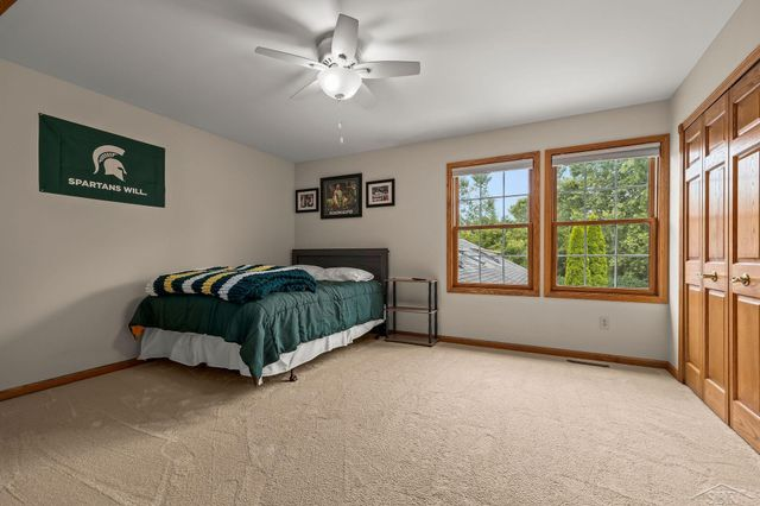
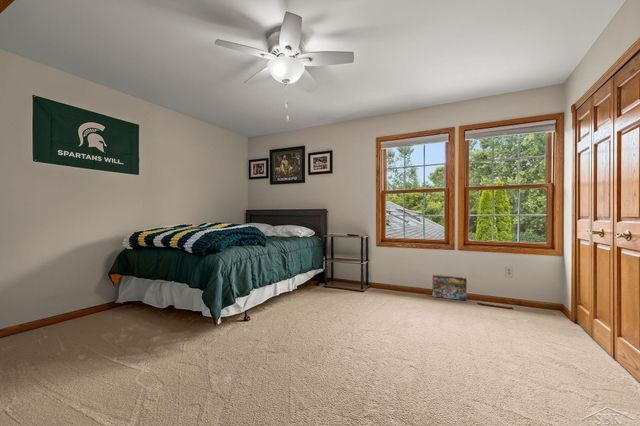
+ box (449, 287)
